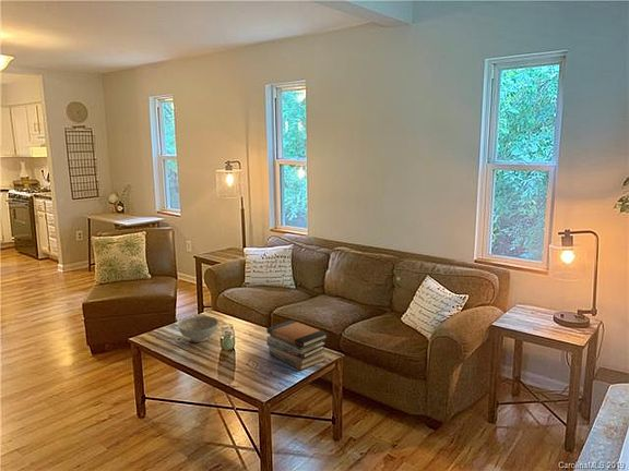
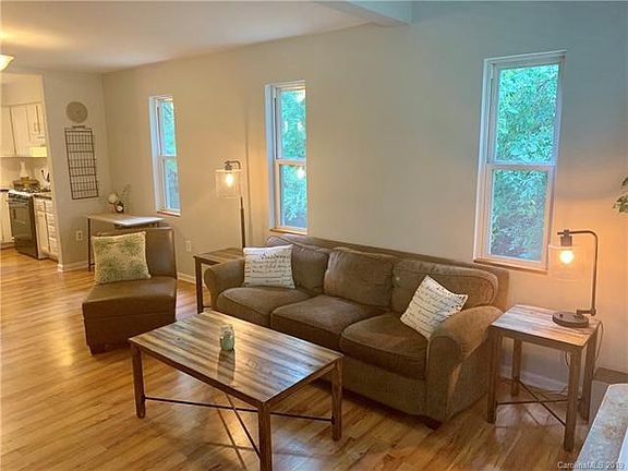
- book stack (296, 343)
- decorative bowl (199, 330)
